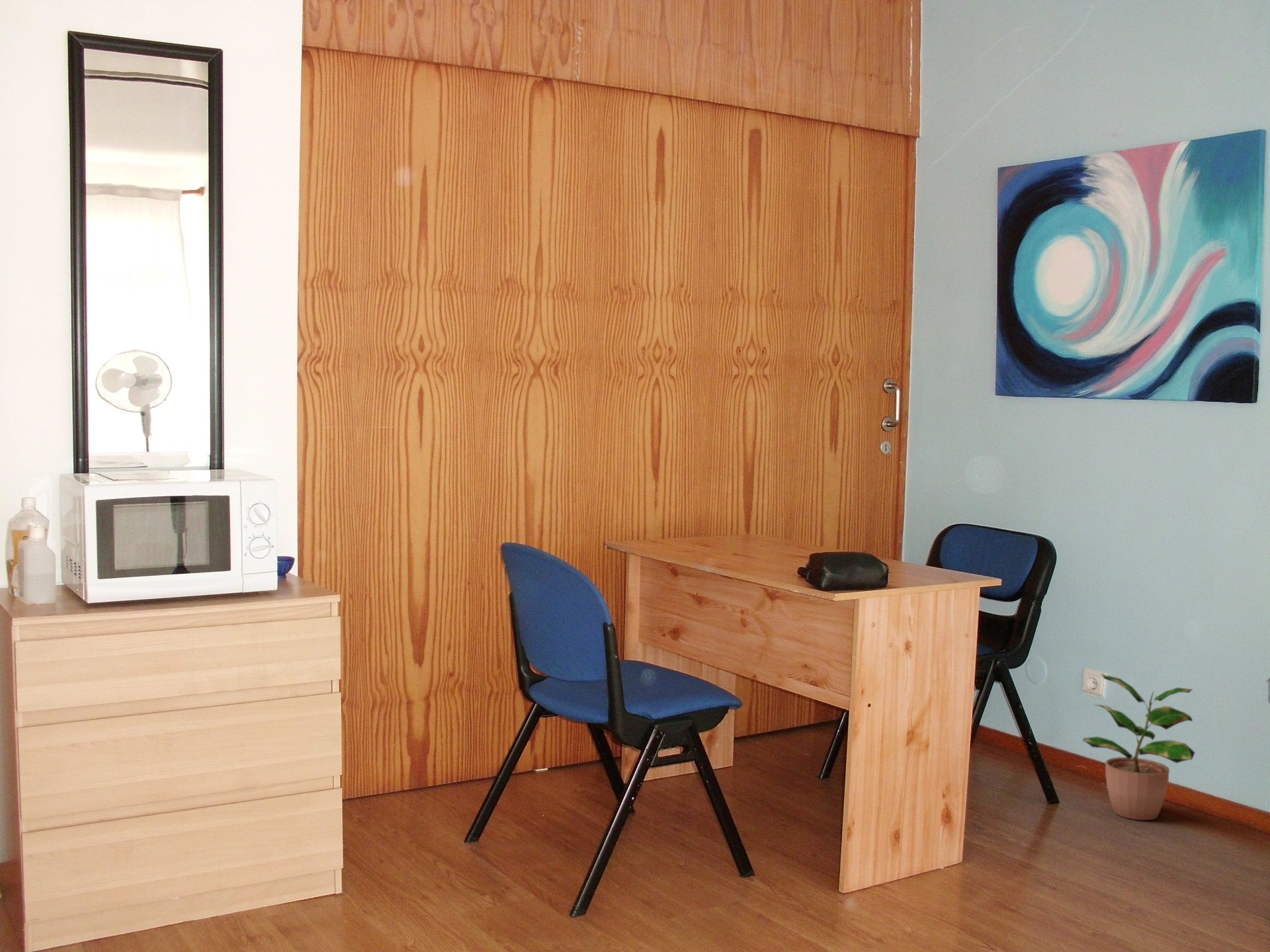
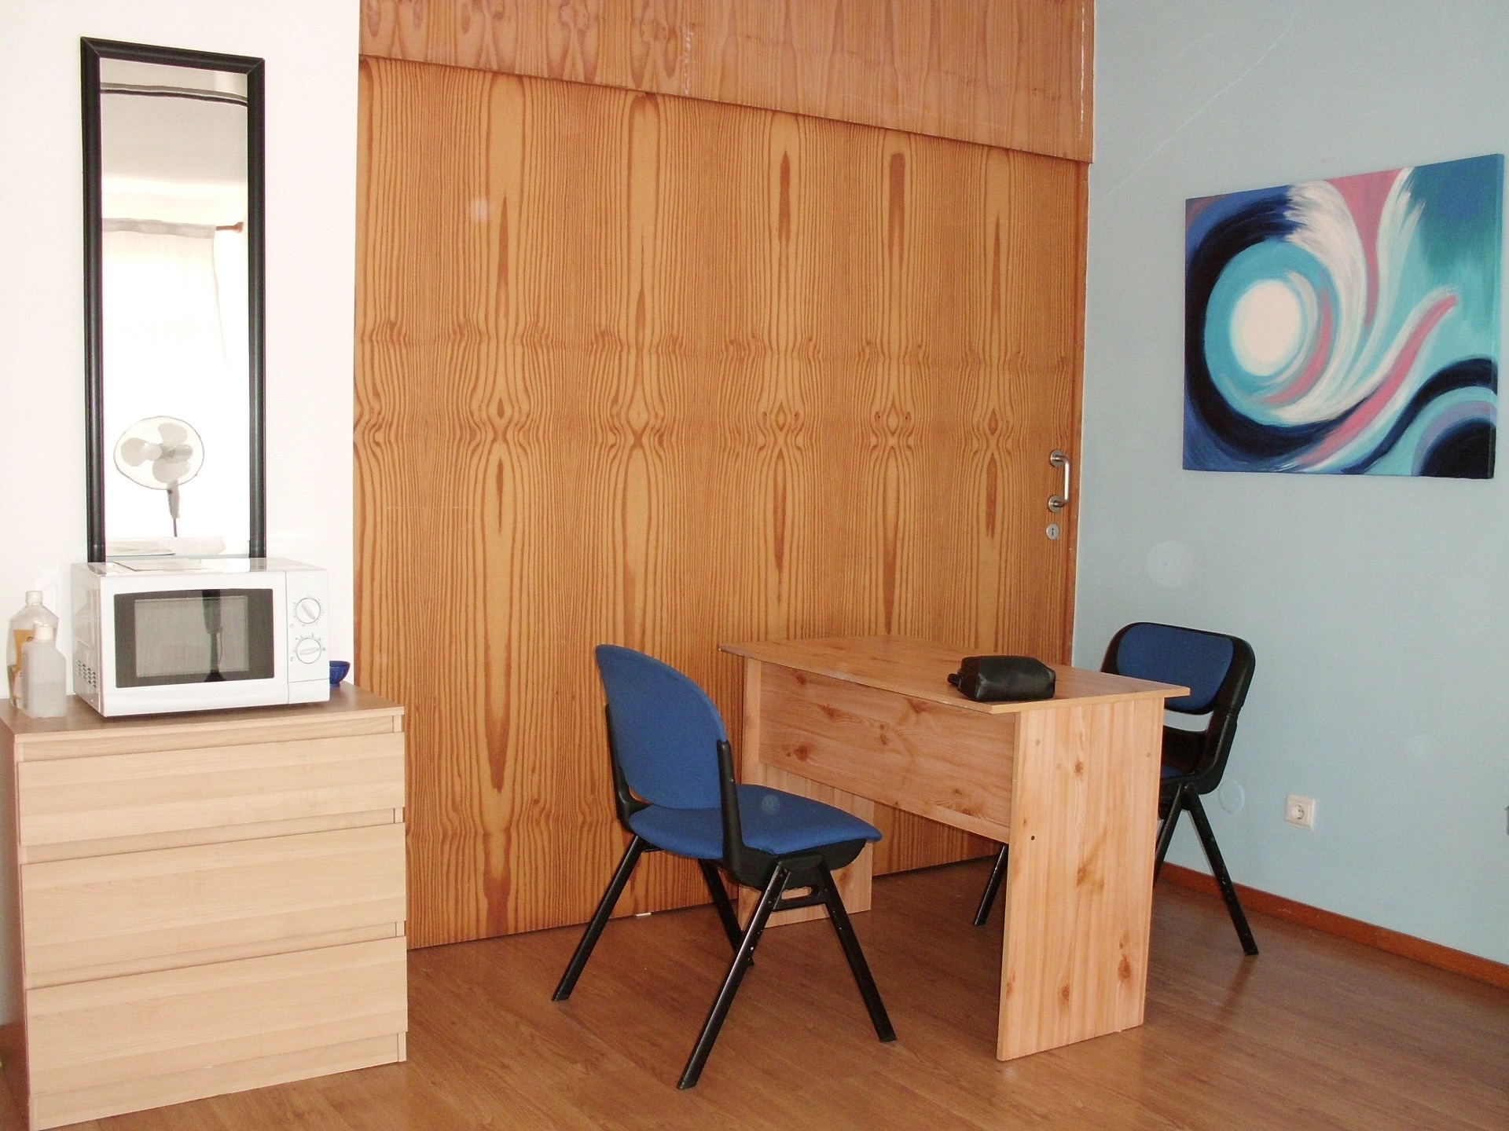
- potted plant (1144, 746)
